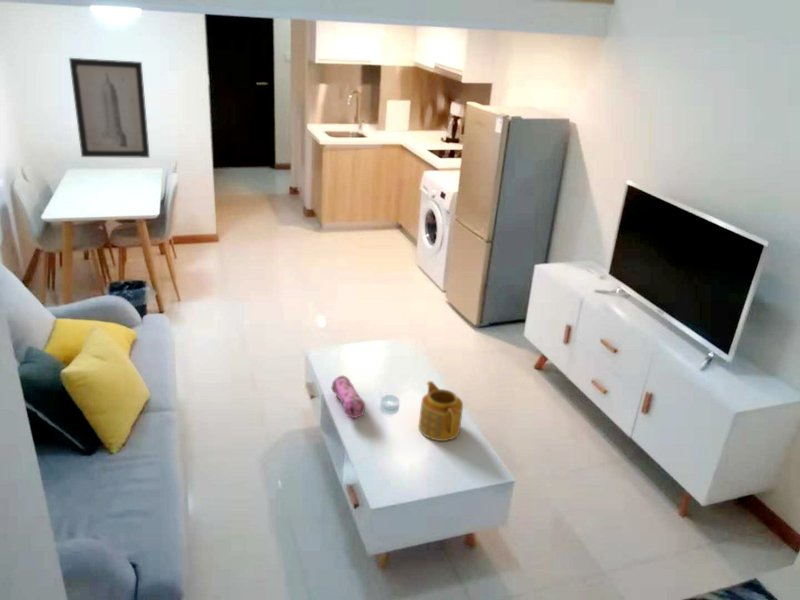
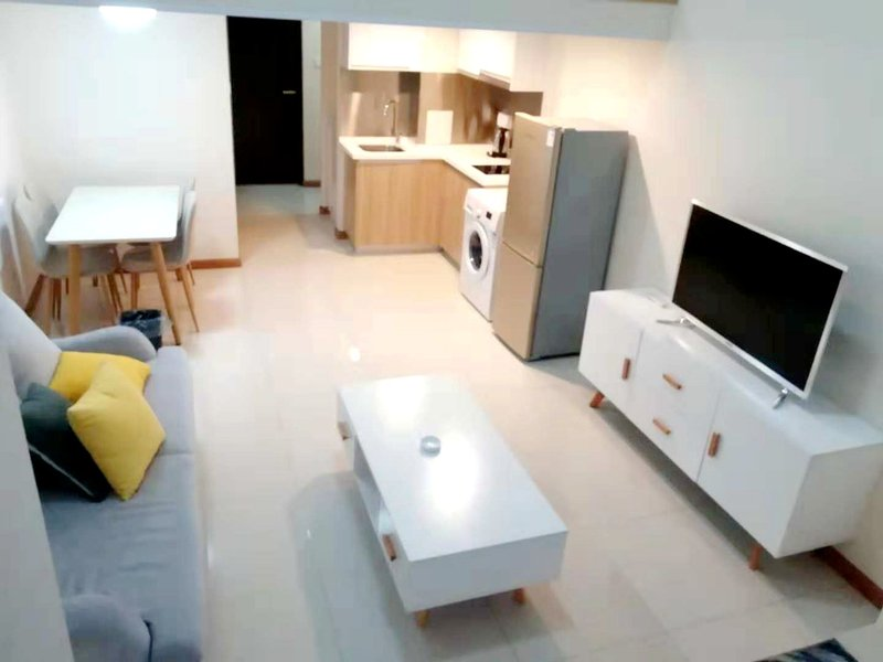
- teapot (440, 411)
- wall art (111, 110)
- pencil case (347, 396)
